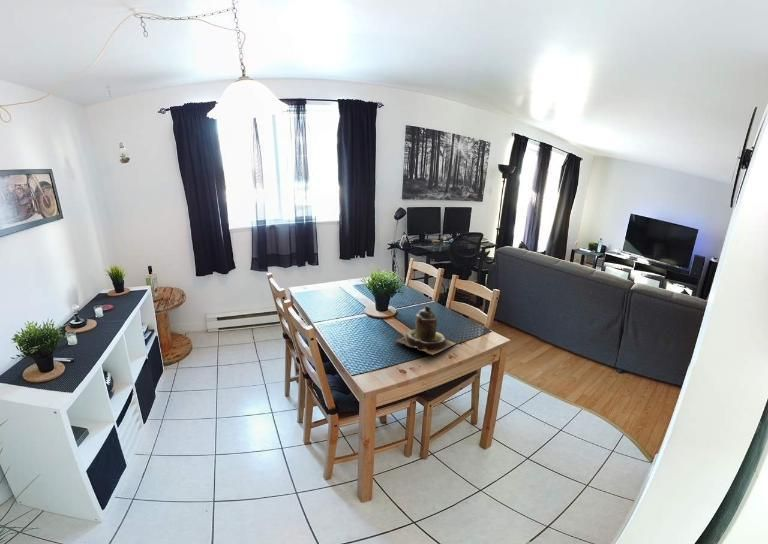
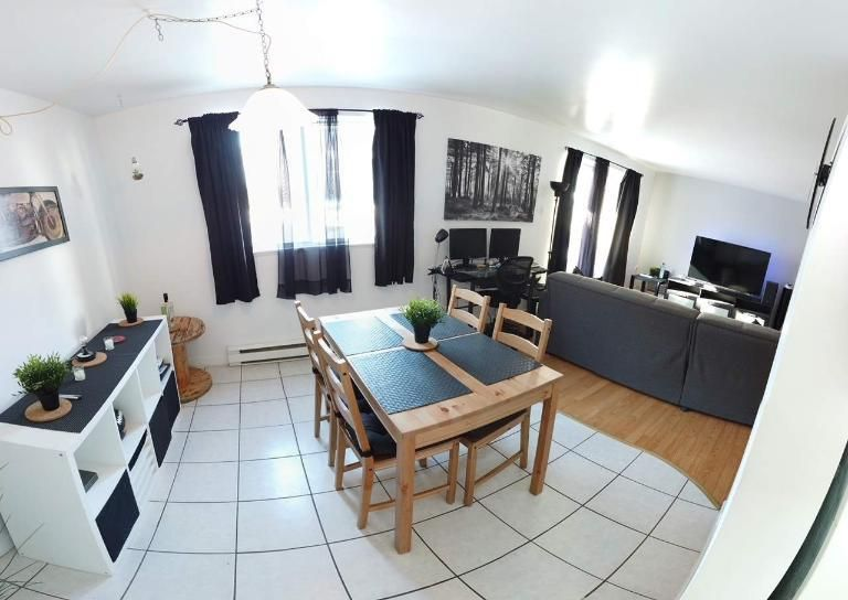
- teapot (426, 326)
